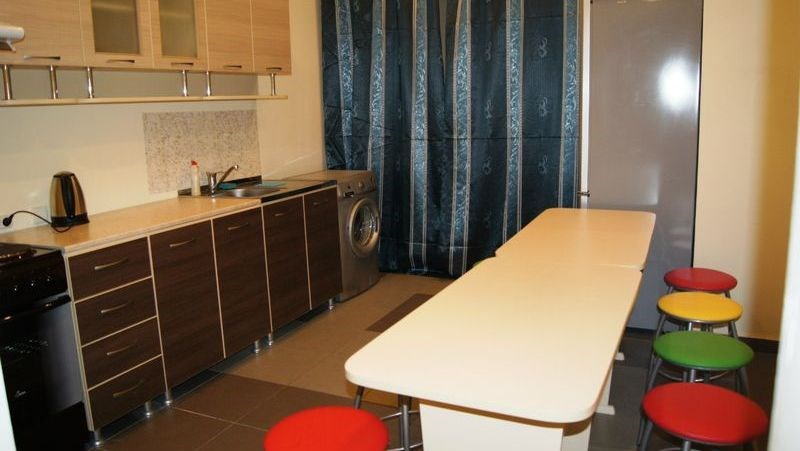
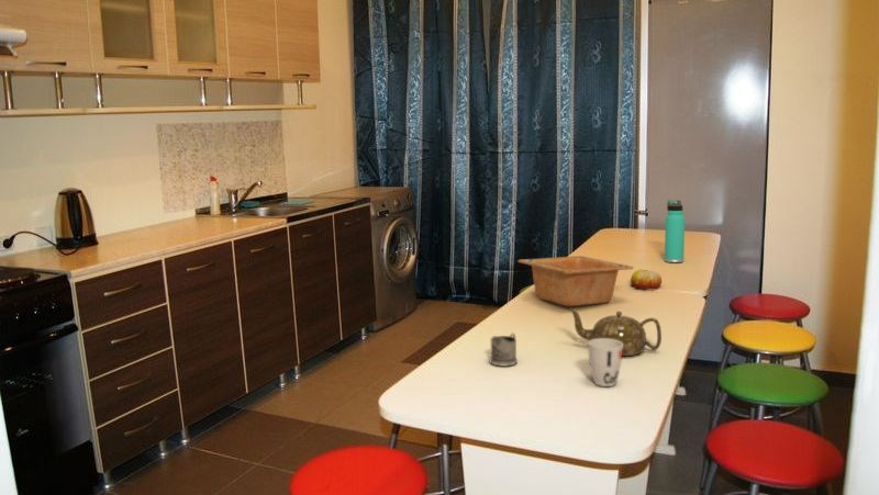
+ teapot (613, 329)
+ tea glass holder (505, 346)
+ fruit (646, 278)
+ thermos bottle (675, 230)
+ serving bowl (574, 281)
+ cup (604, 362)
